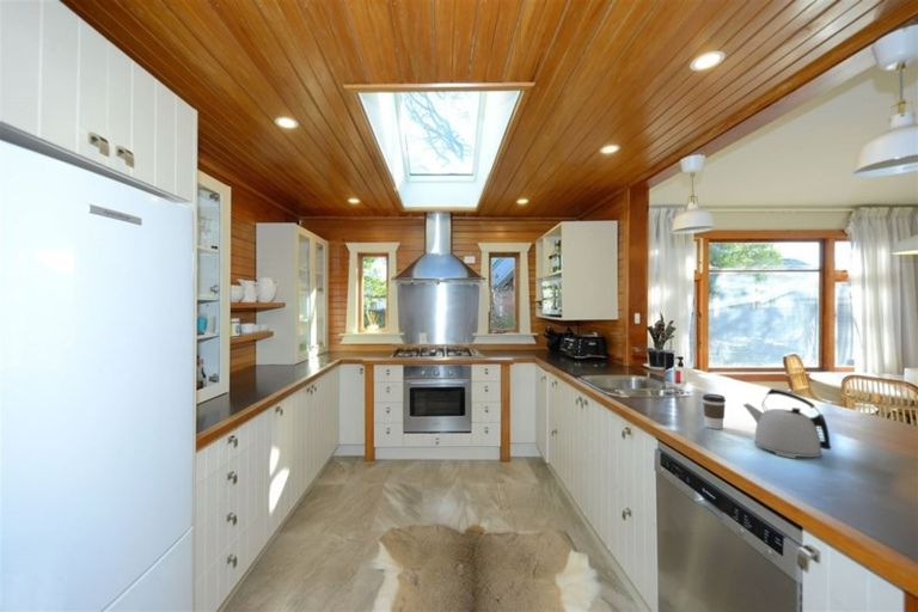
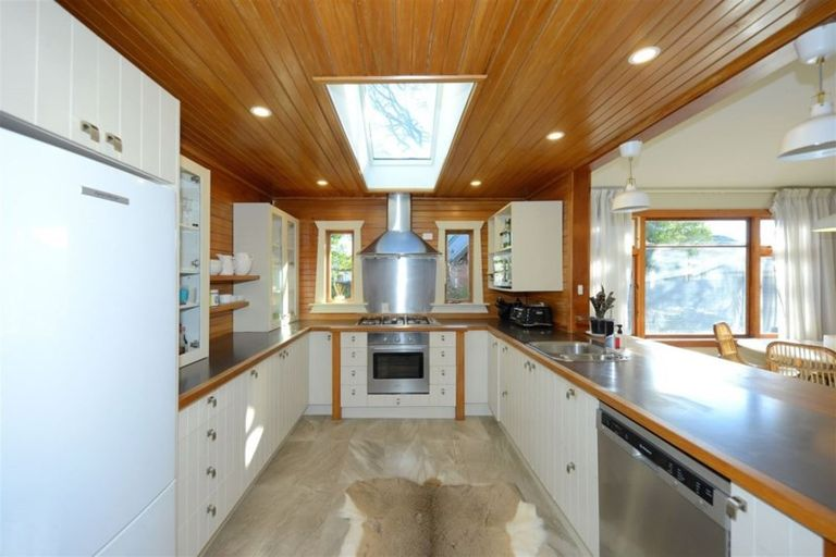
- kettle (784, 418)
- coffee cup (714, 411)
